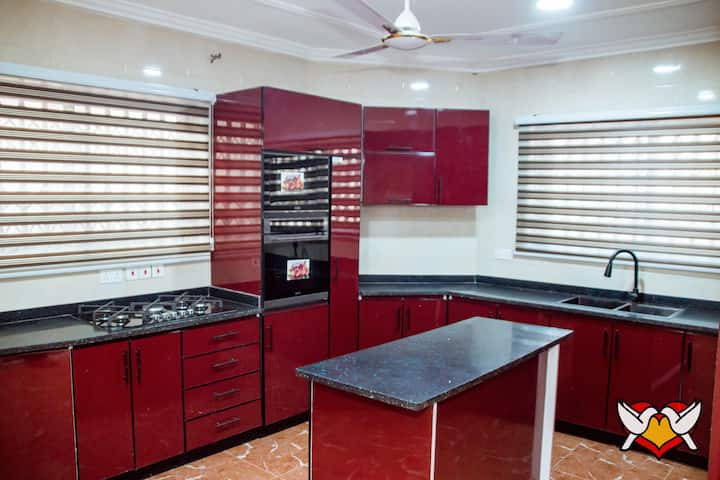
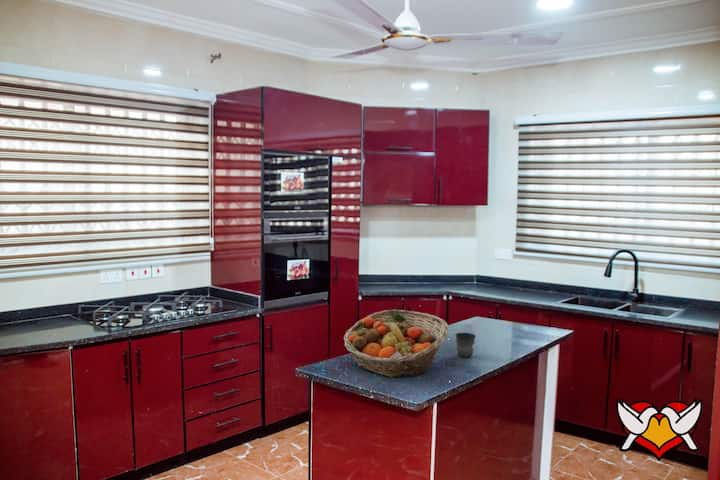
+ fruit basket (395, 341)
+ mug (465, 344)
